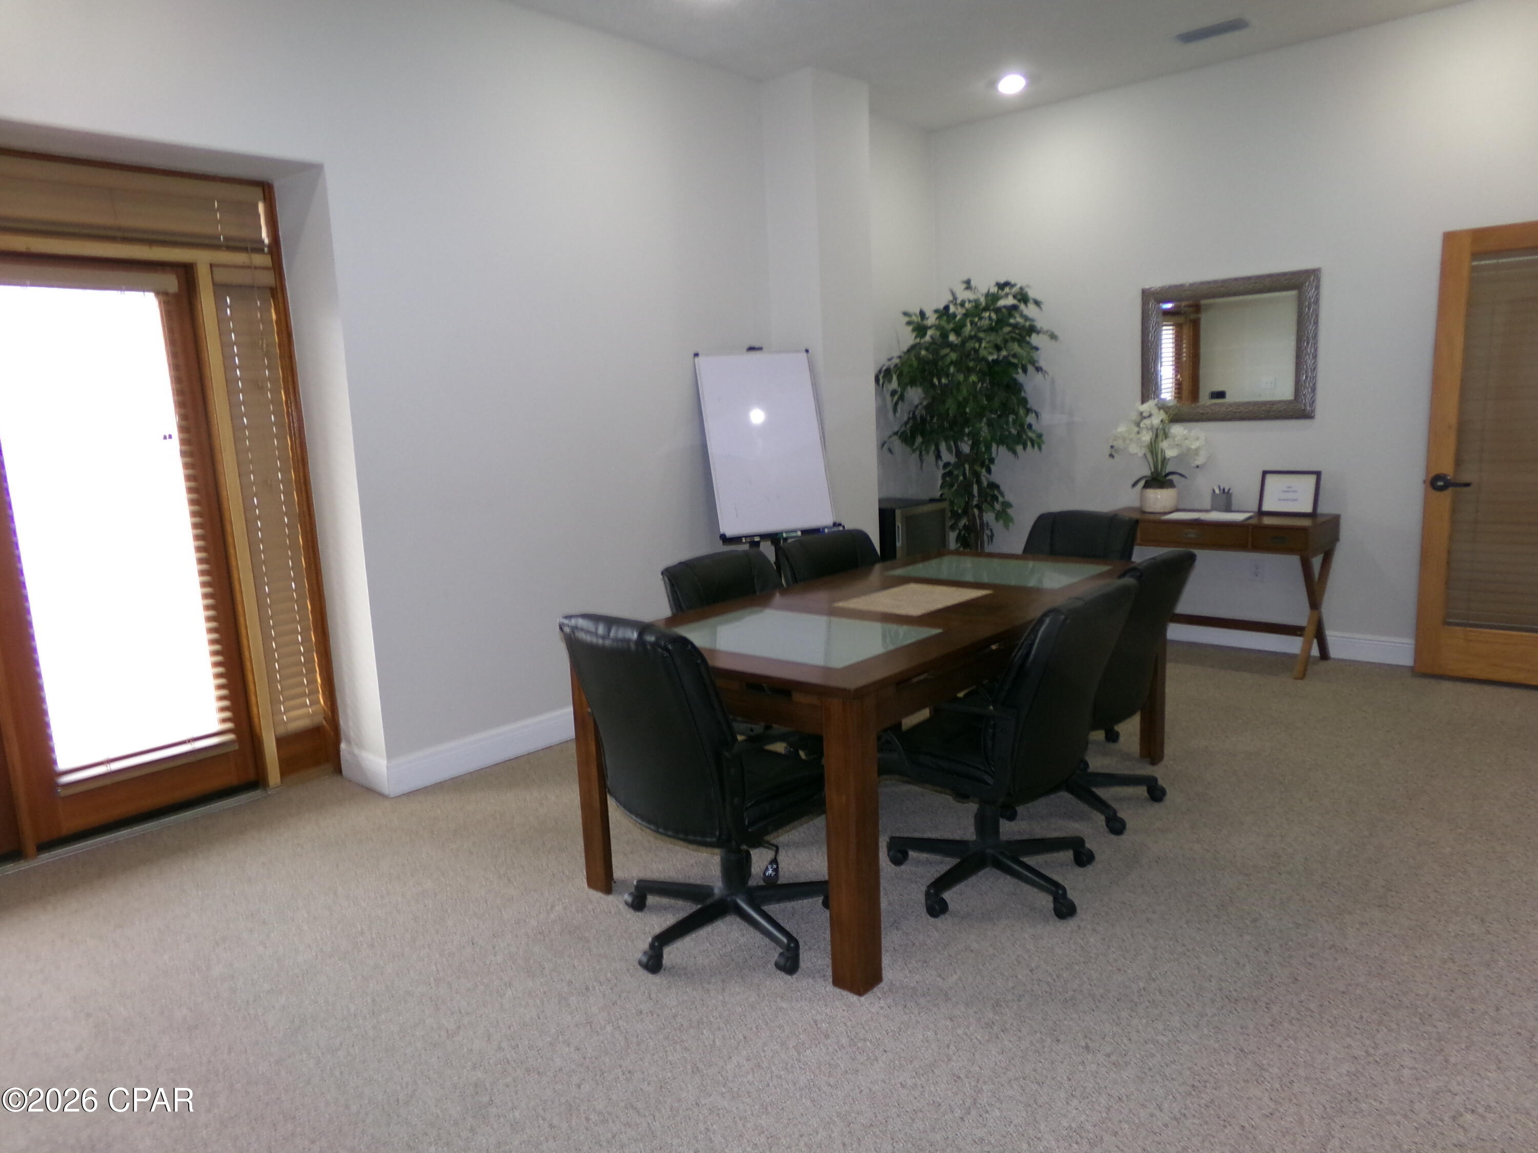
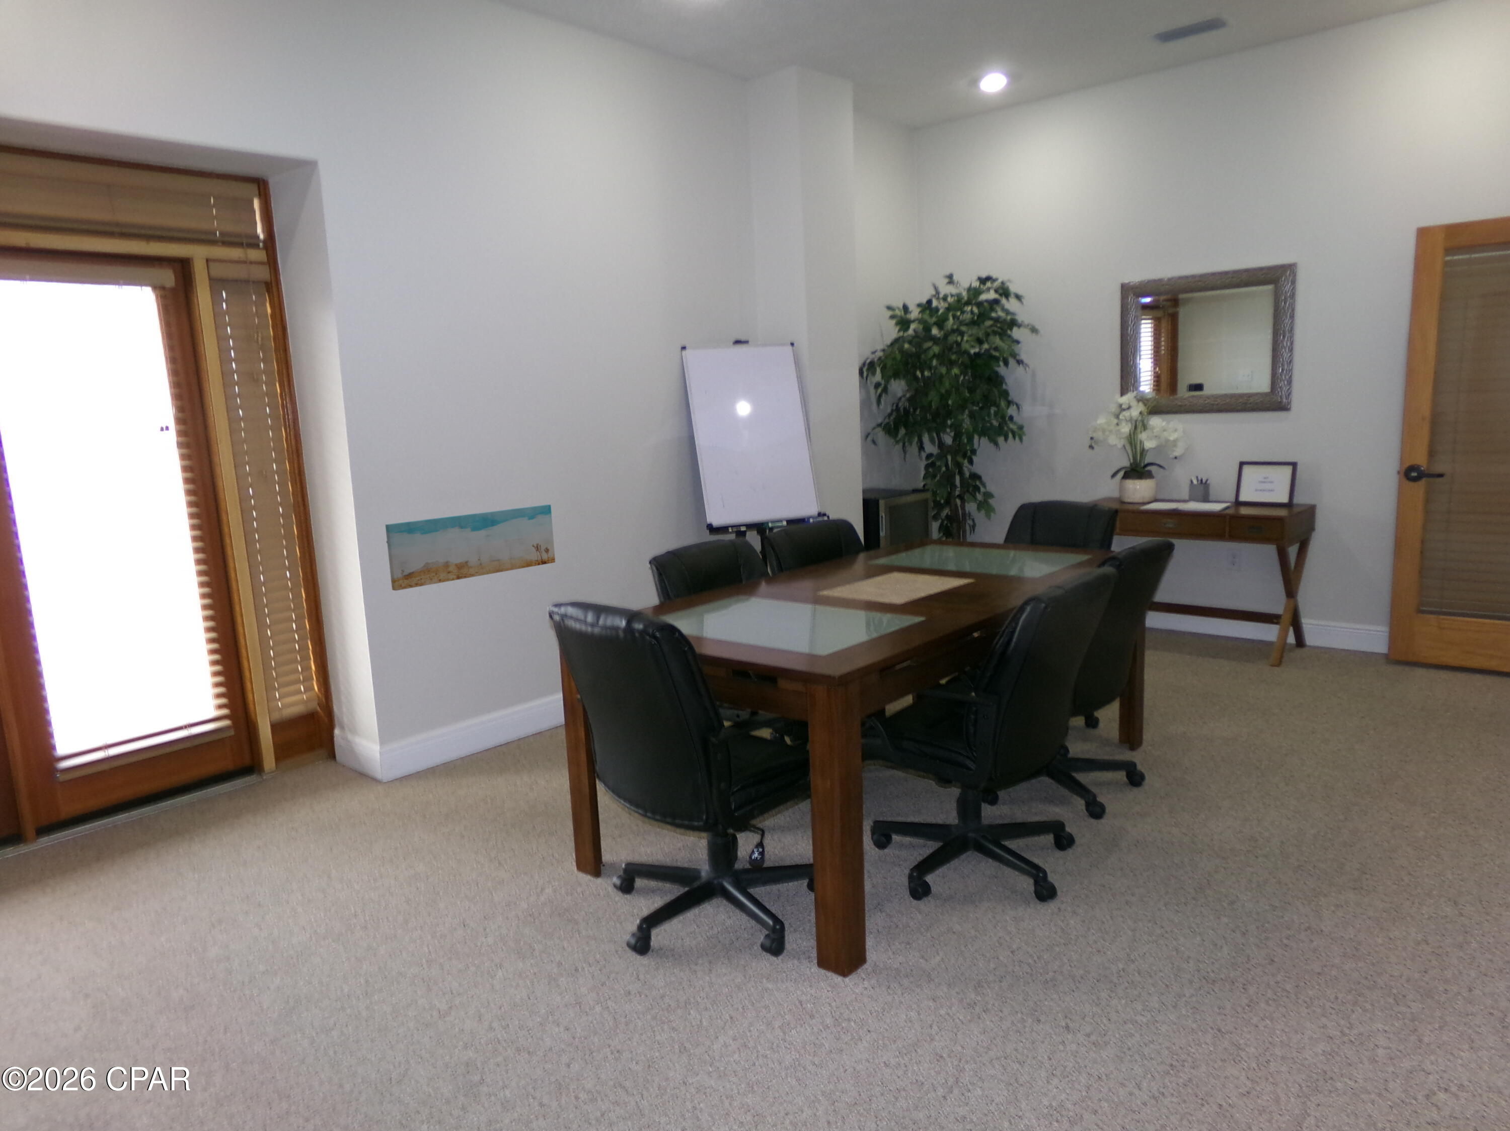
+ wall art (474, 544)
